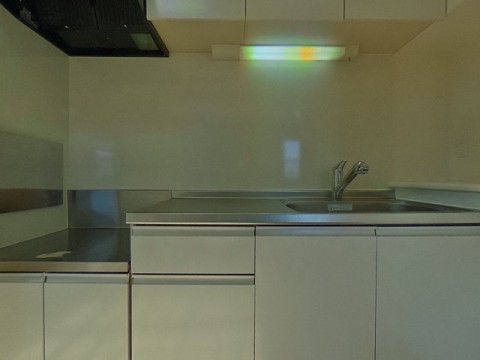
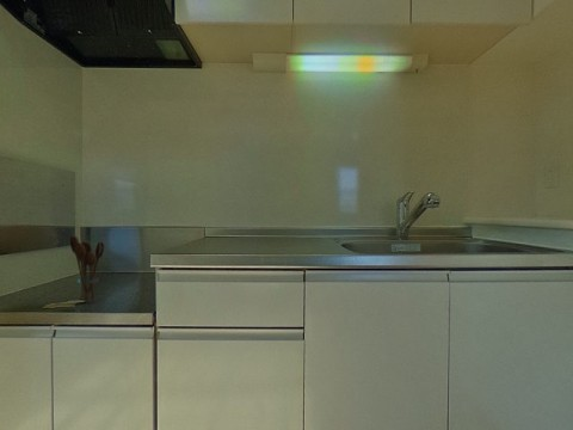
+ utensil holder (86, 268)
